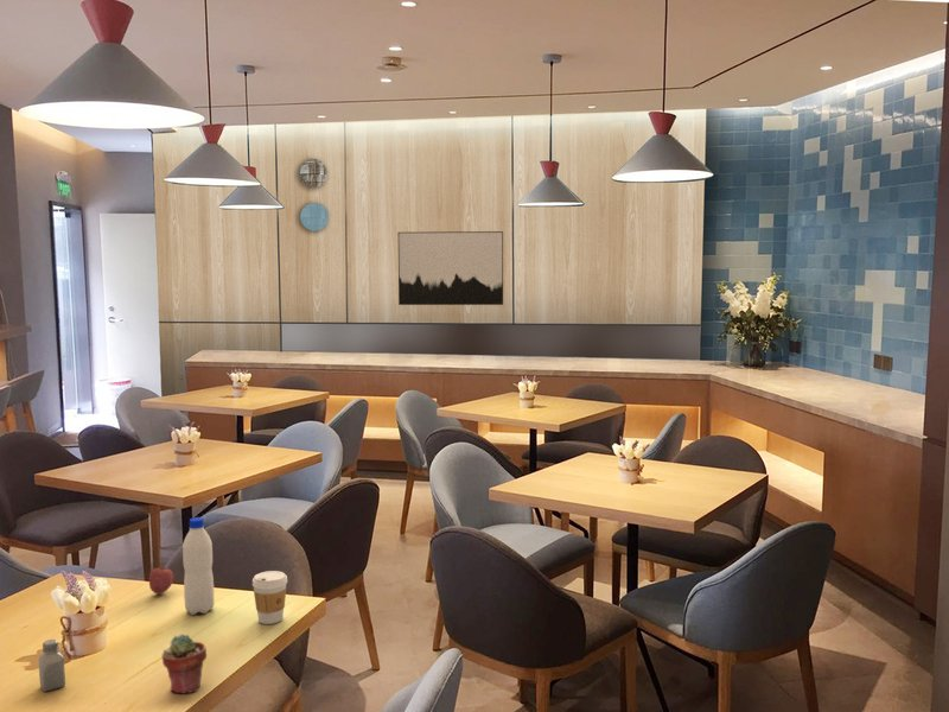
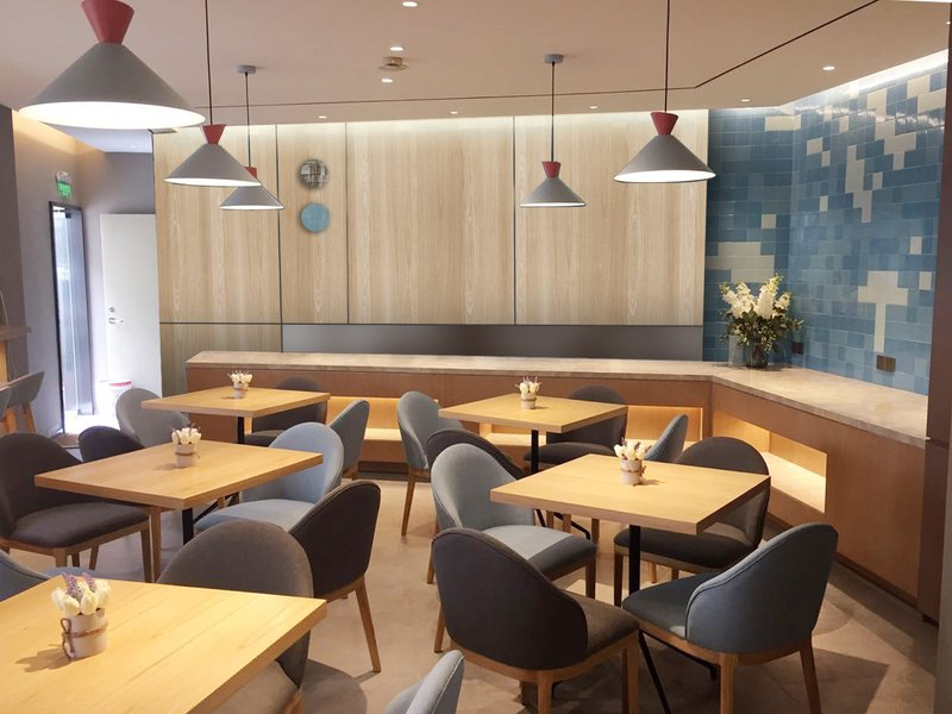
- fruit (160, 579)
- coffee cup (269, 596)
- potted succulent (184, 661)
- wall art (450, 268)
- saltshaker (51, 663)
- water bottle (198, 565)
